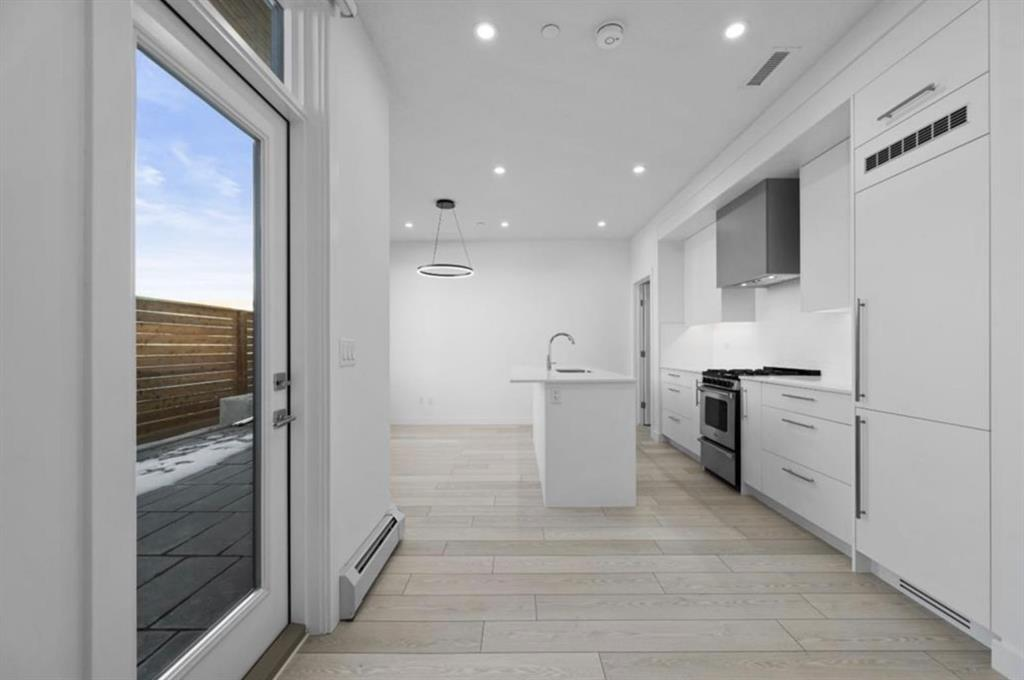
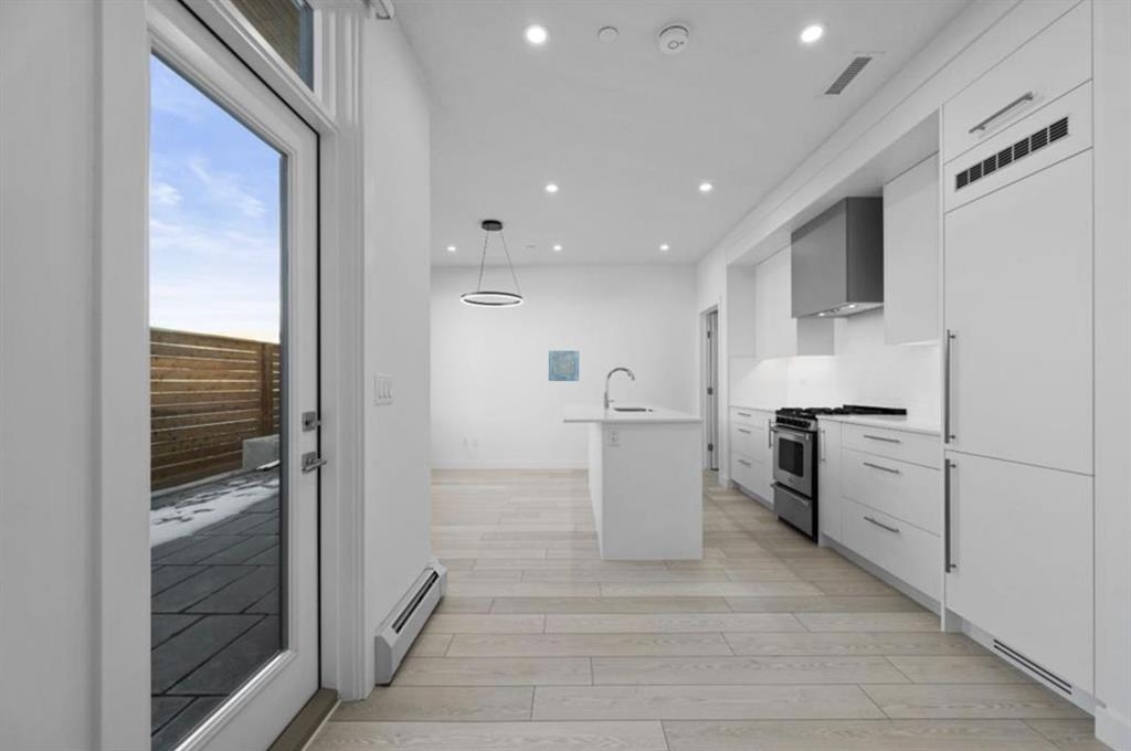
+ wall art (563, 366)
